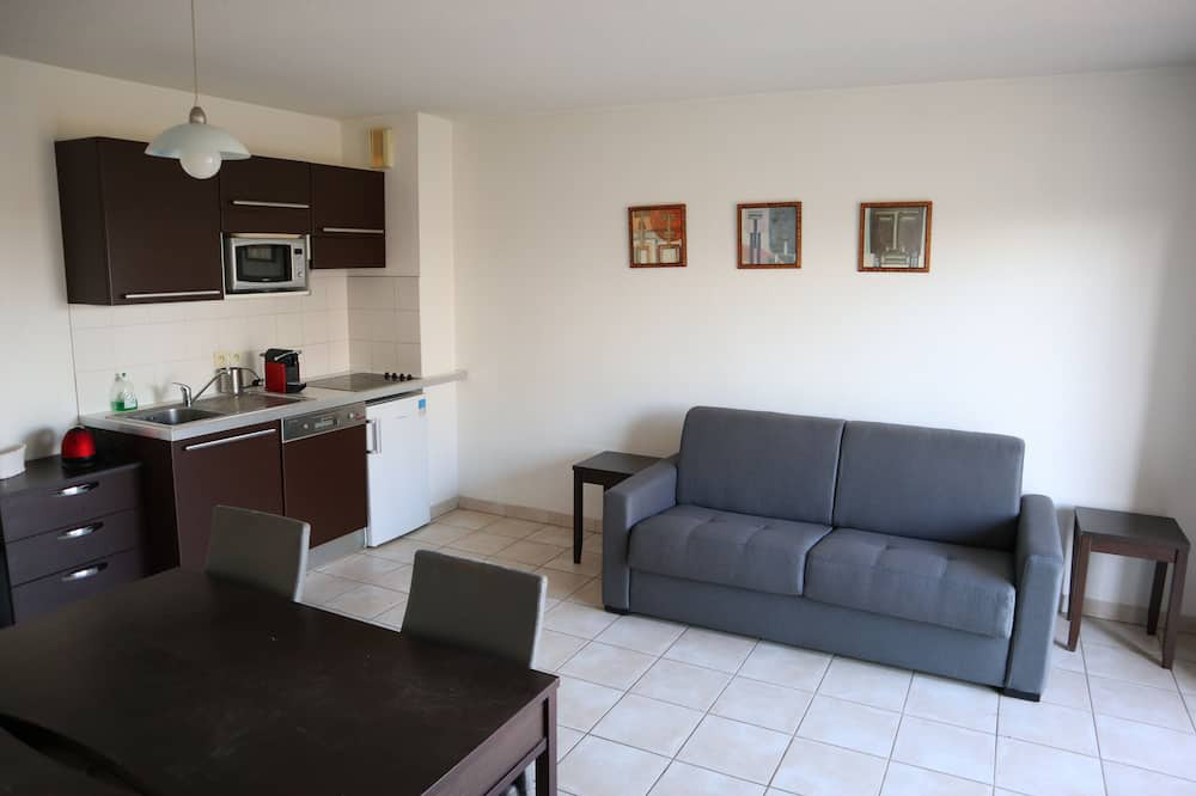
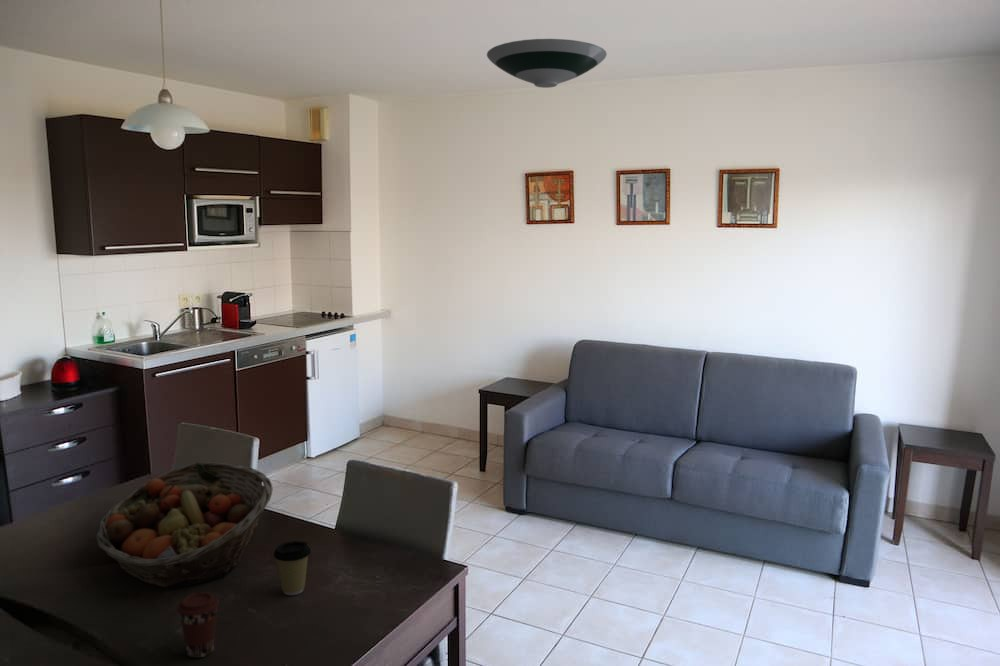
+ fruit basket (187, 521)
+ coffee cup (292, 567)
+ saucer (546, 70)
+ coffee cup (199, 625)
